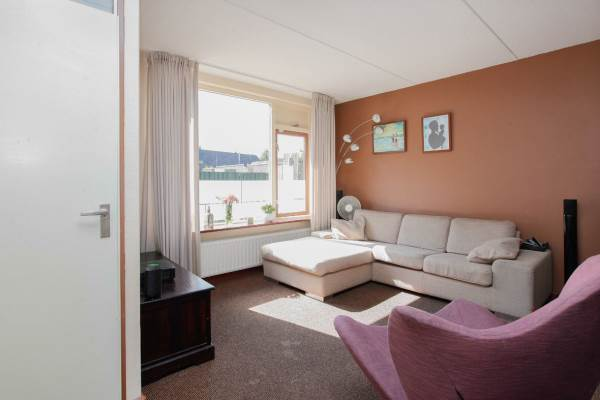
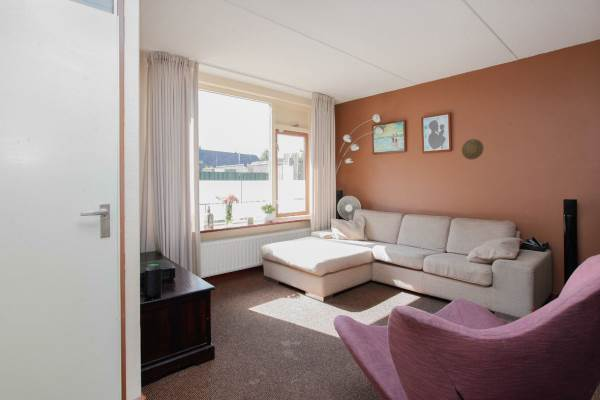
+ decorative plate (472, 149)
